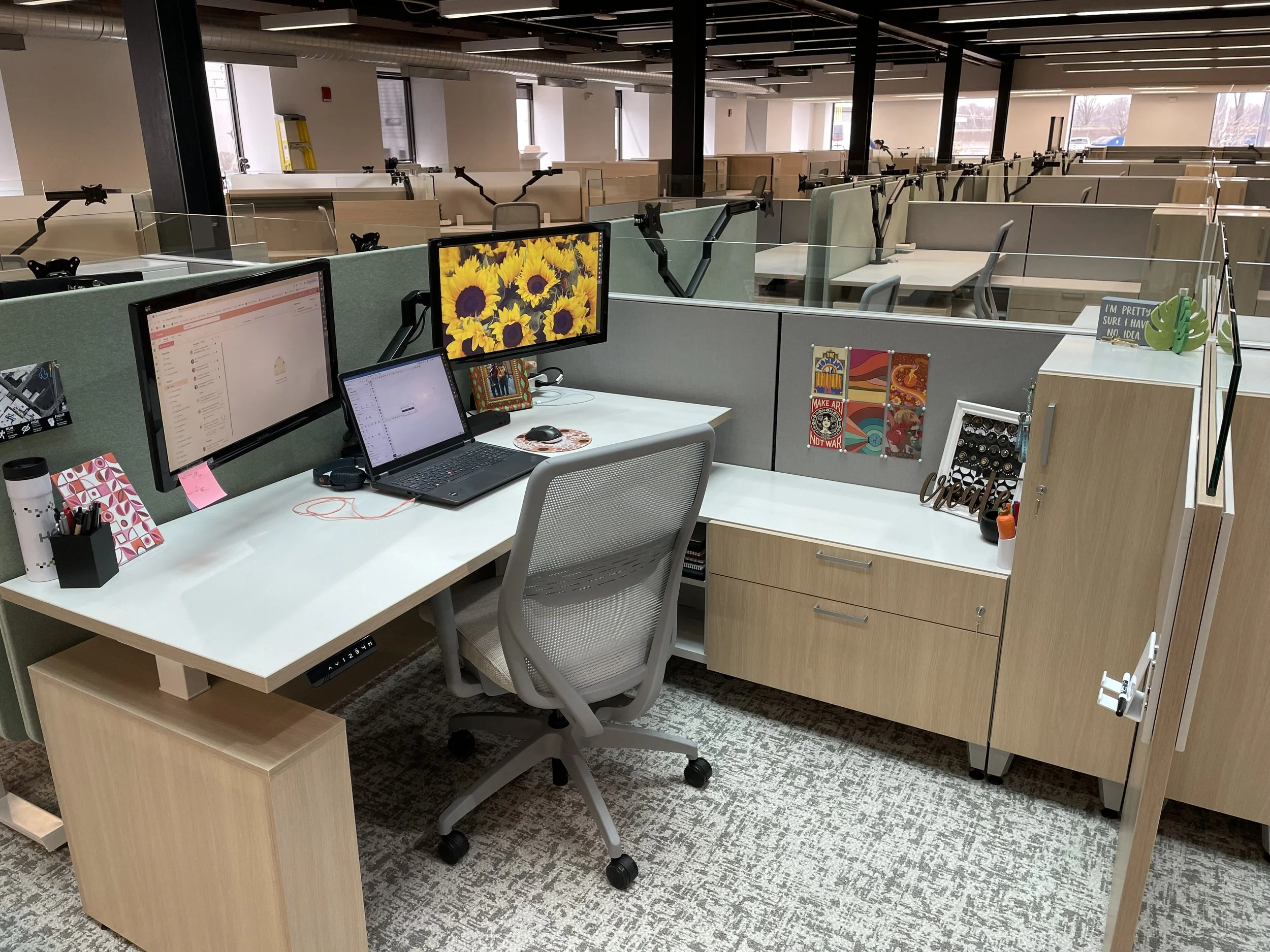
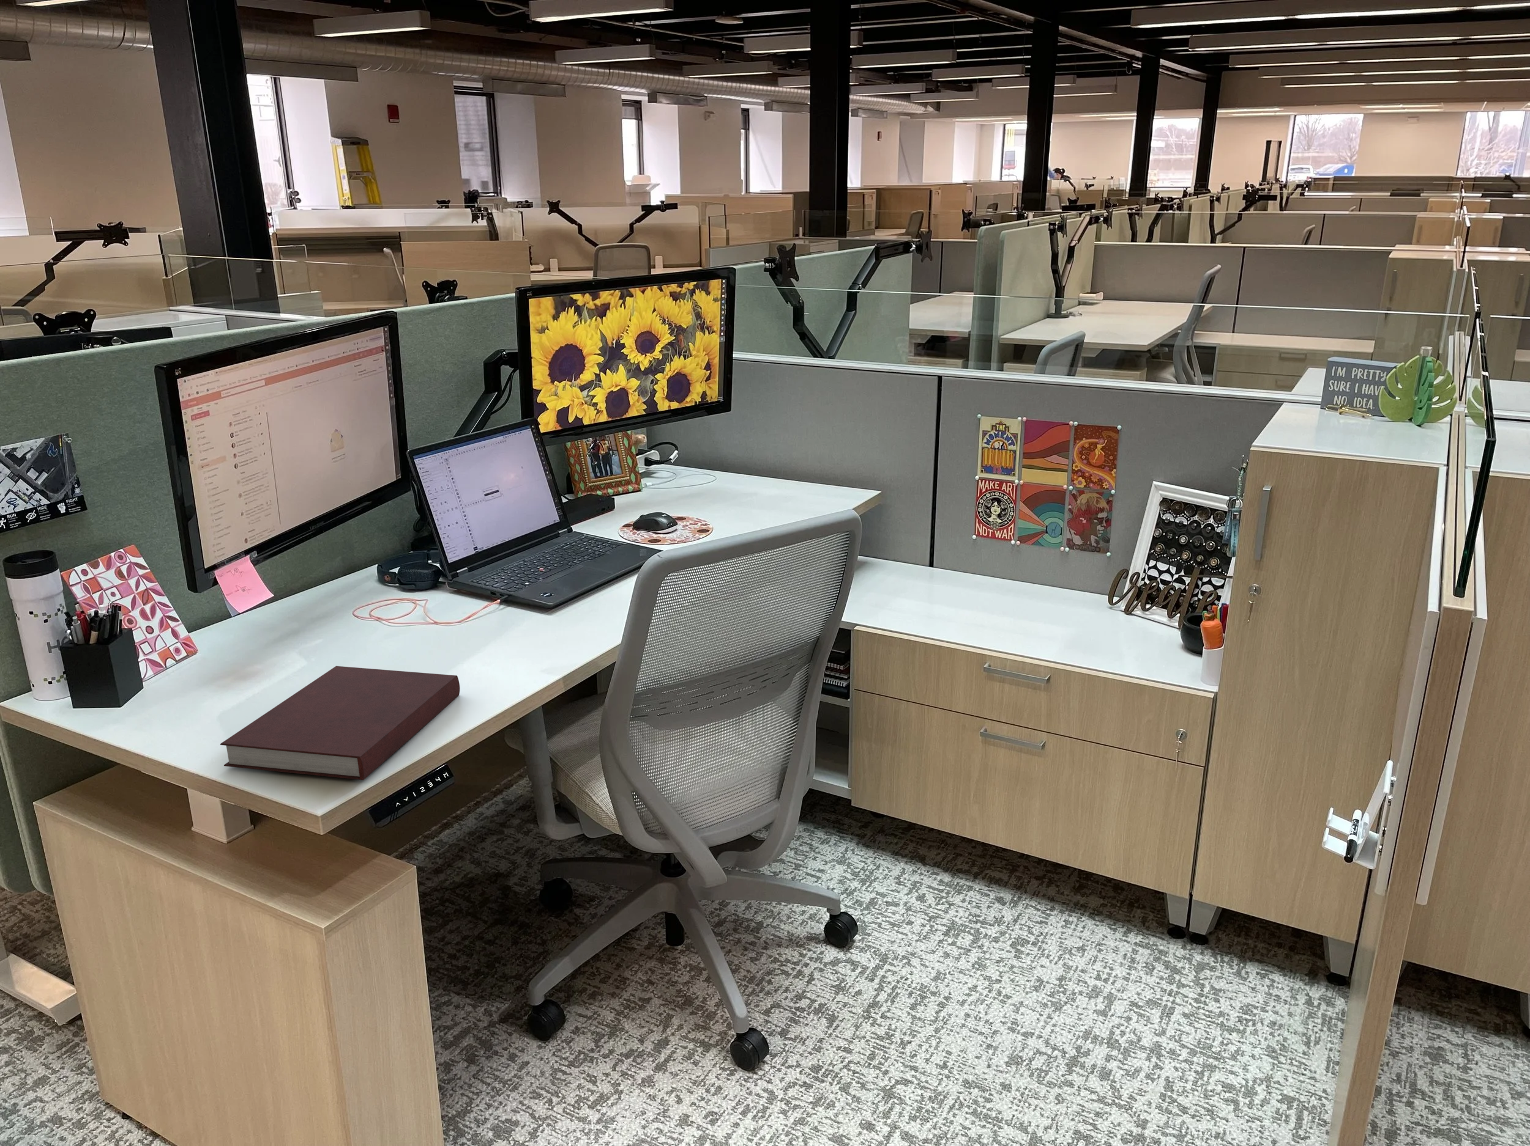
+ notebook (349, 717)
